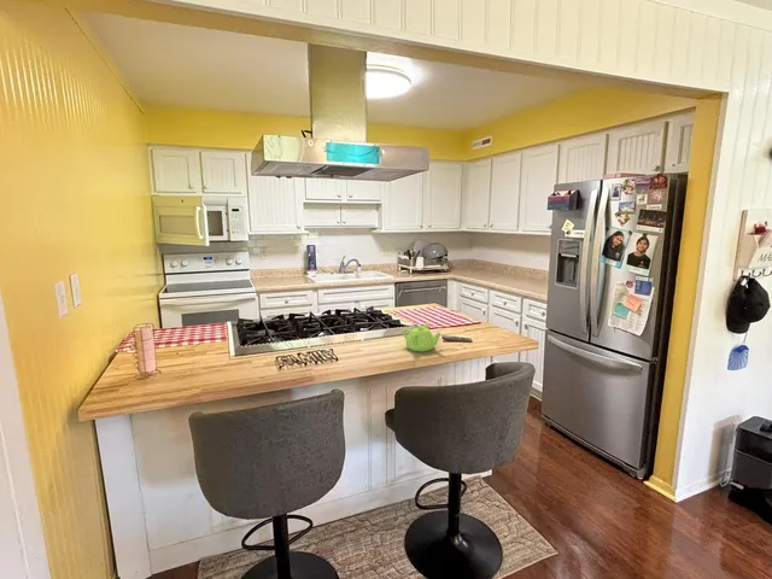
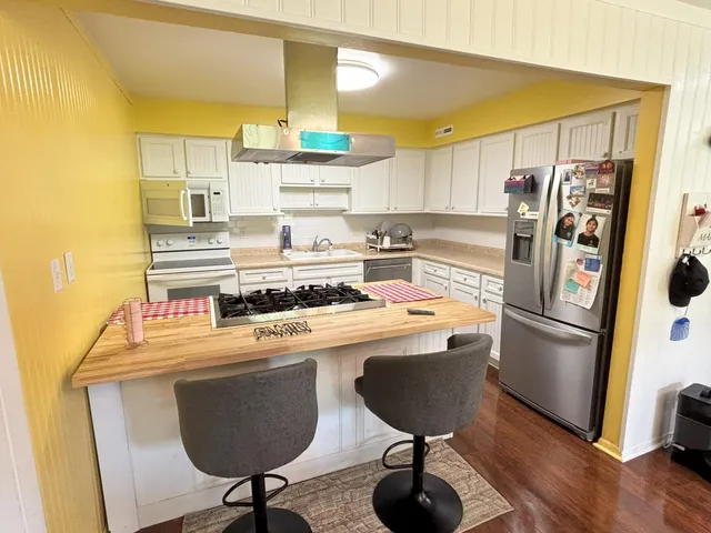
- teapot (421, 337)
